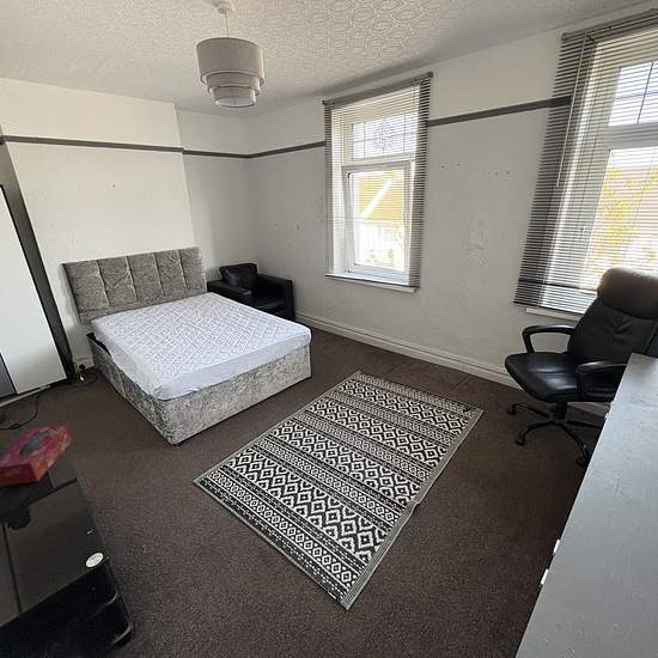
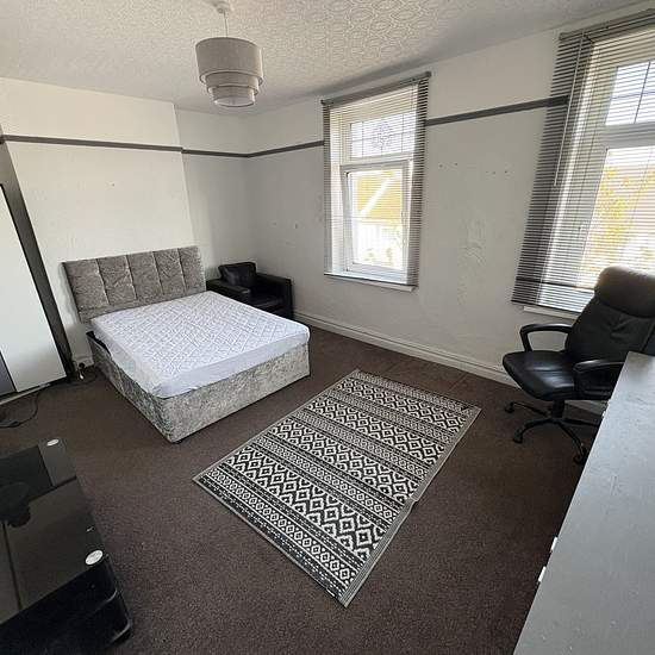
- tissue box (35, 452)
